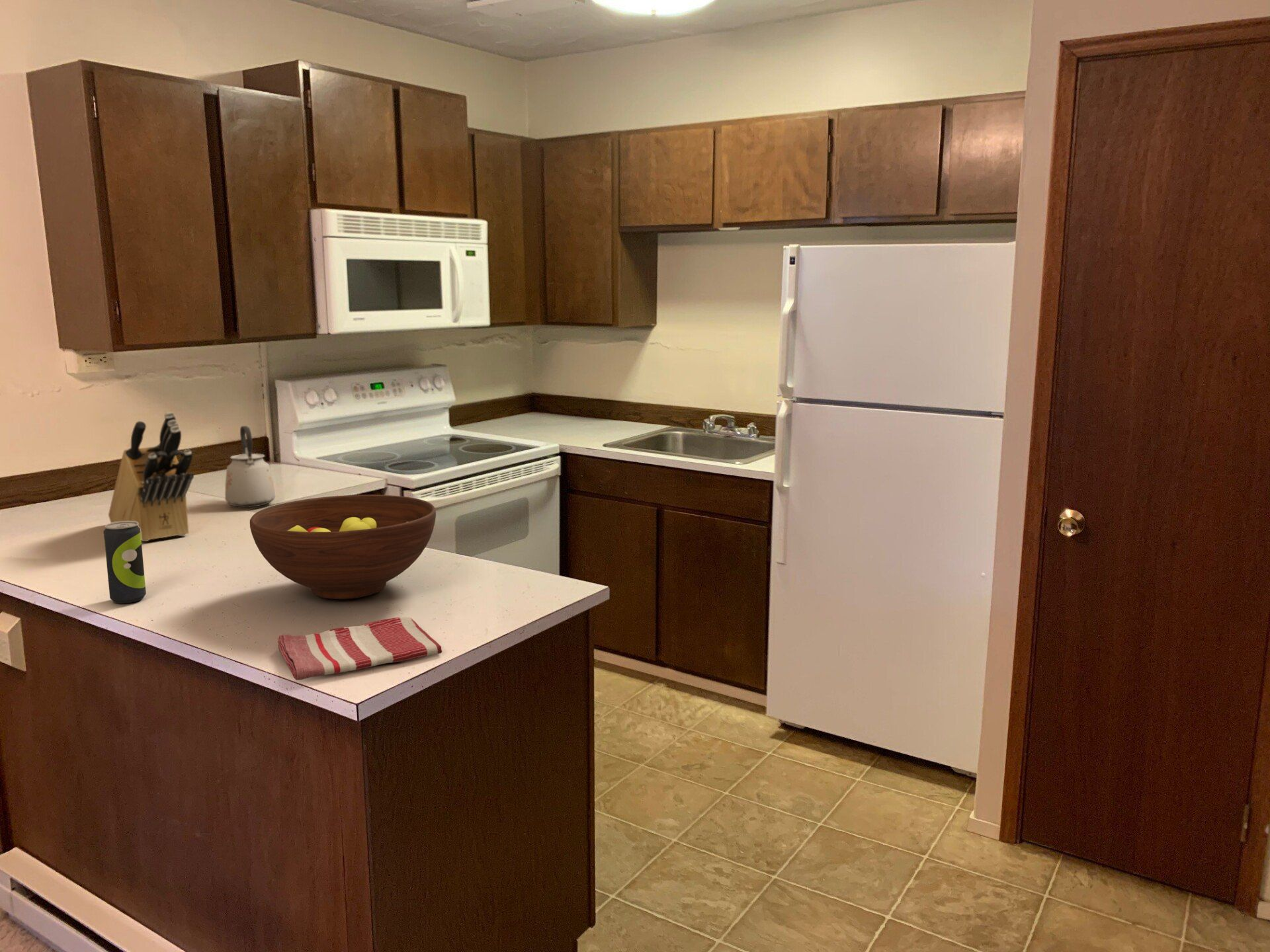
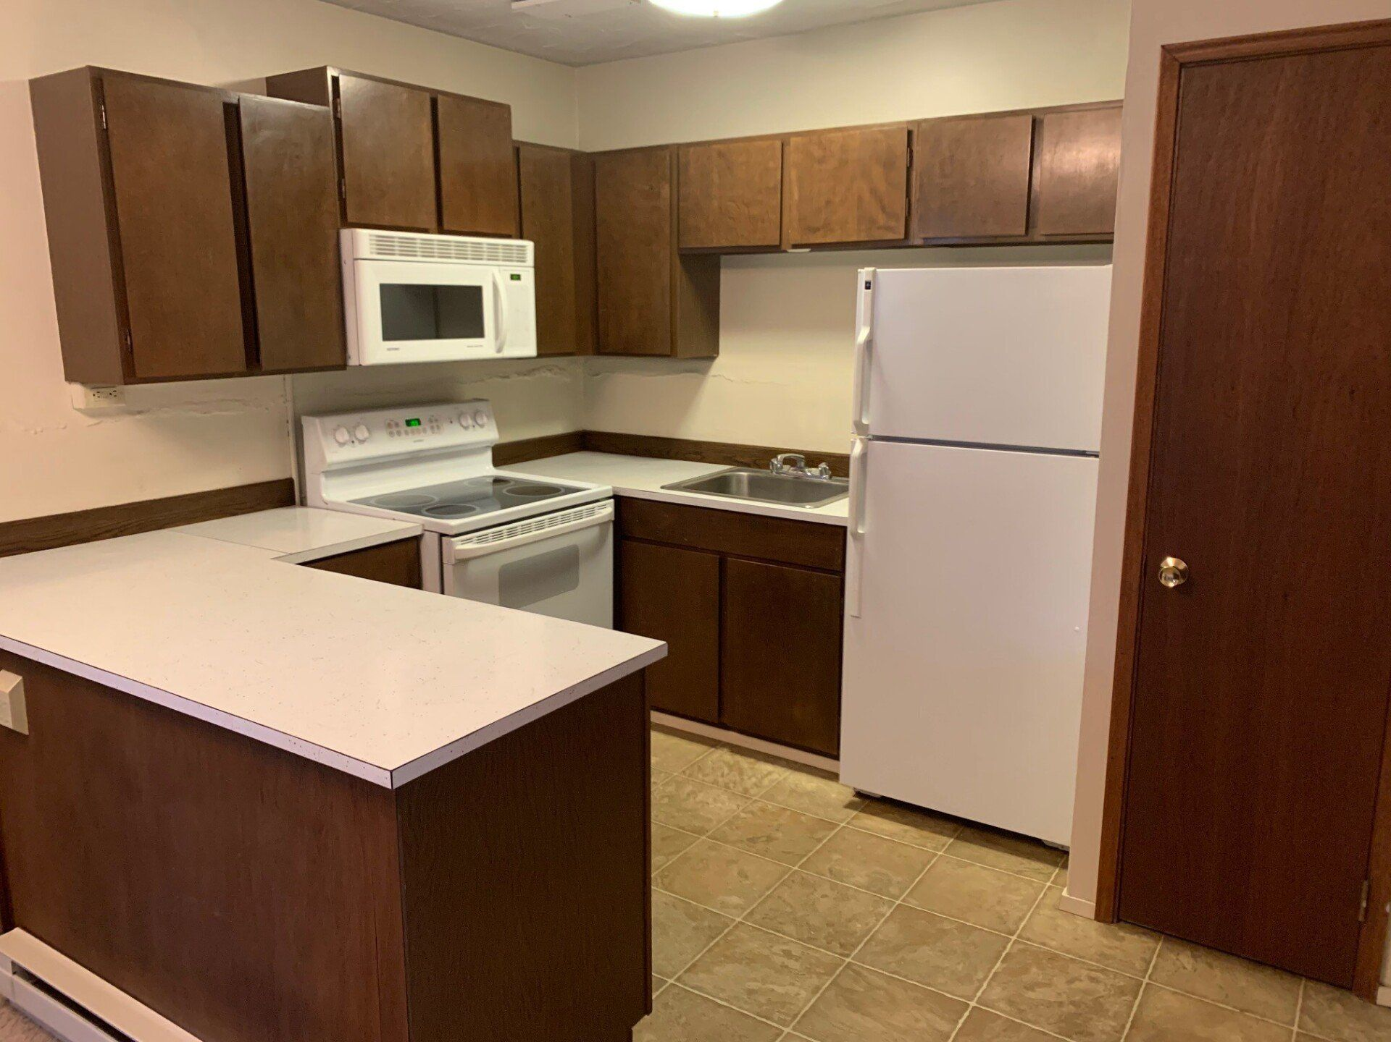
- kettle (247, 464)
- beverage can (125, 562)
- fruit bowl (347, 551)
- dish towel (358, 645)
- knife block (149, 472)
